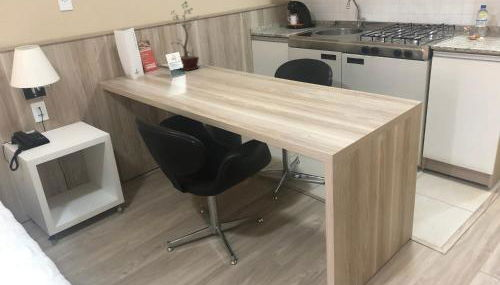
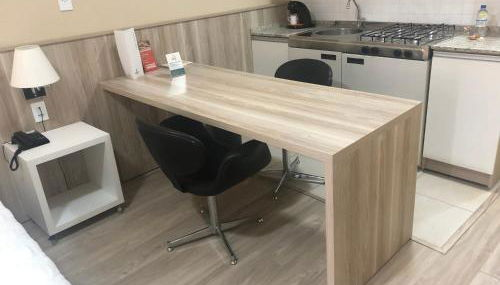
- potted plant (186, 36)
